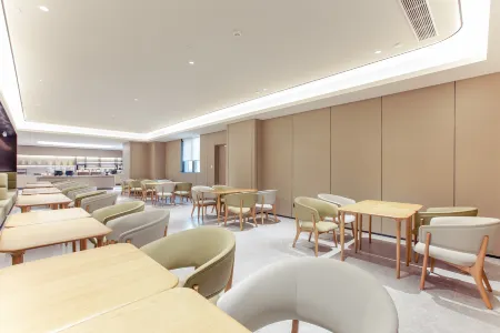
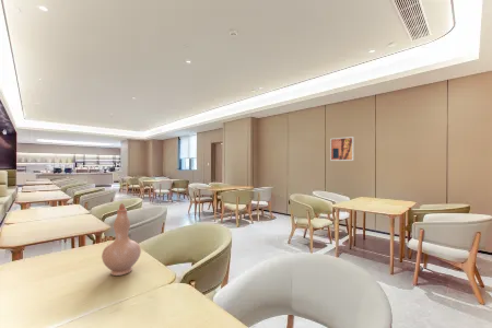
+ vase (121, 236)
+ wall art (341, 149)
